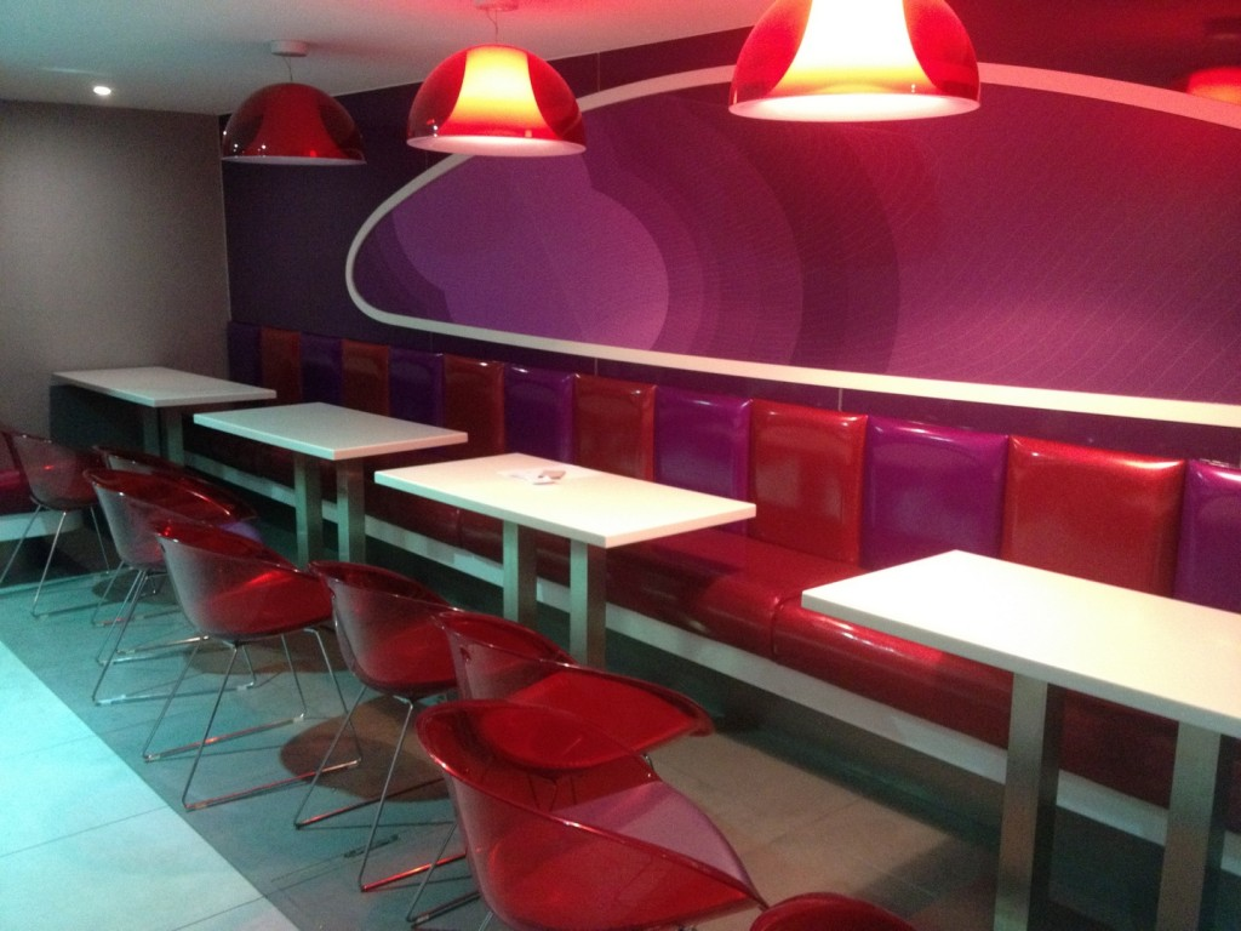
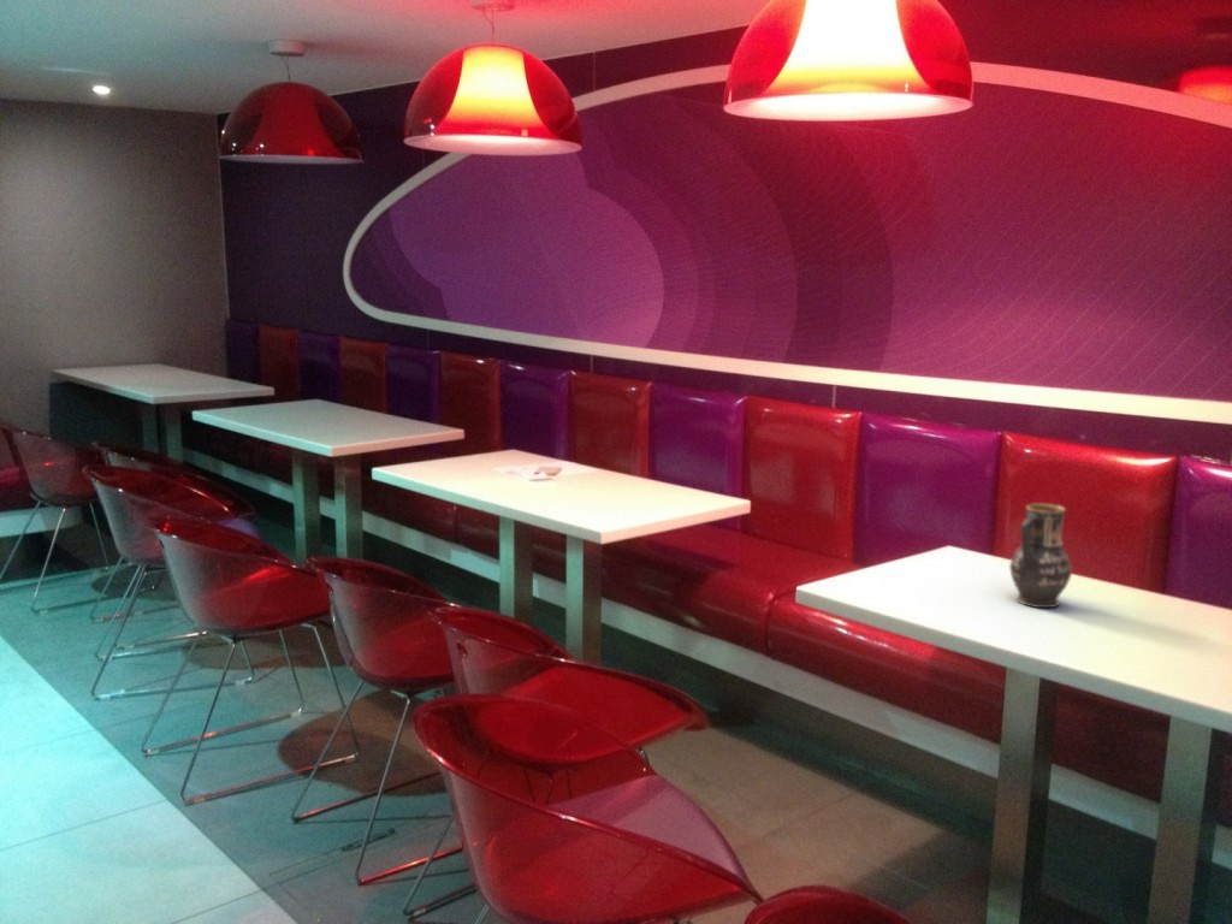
+ vase (1041, 555)
